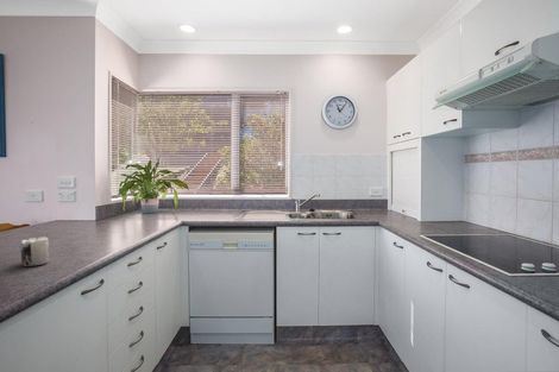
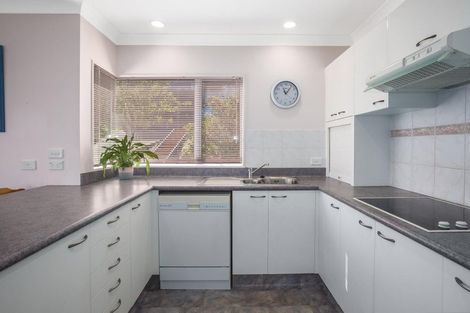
- mug (34, 250)
